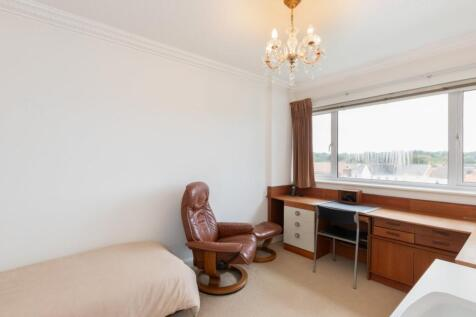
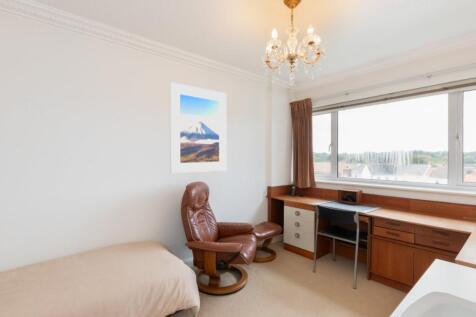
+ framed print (200, 130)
